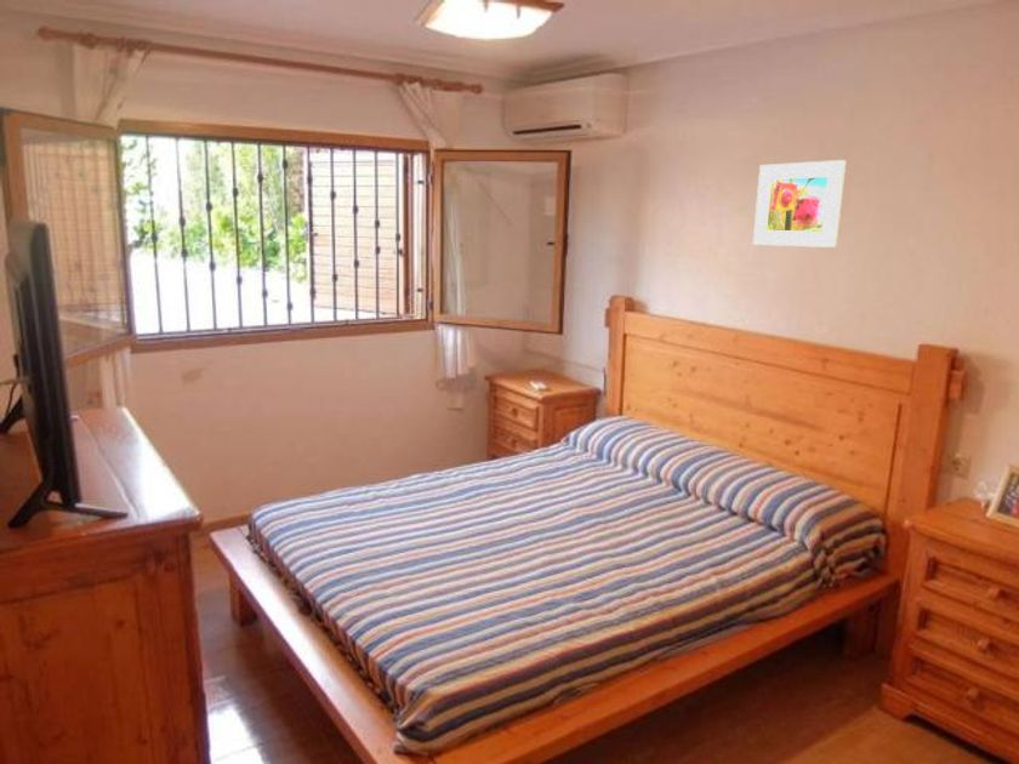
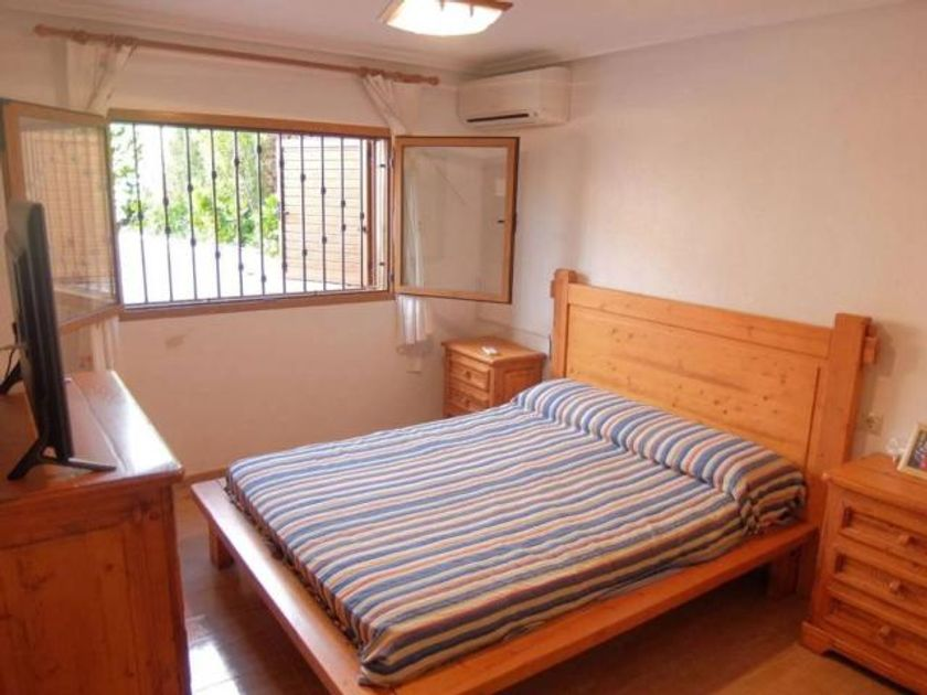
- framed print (796, 204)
